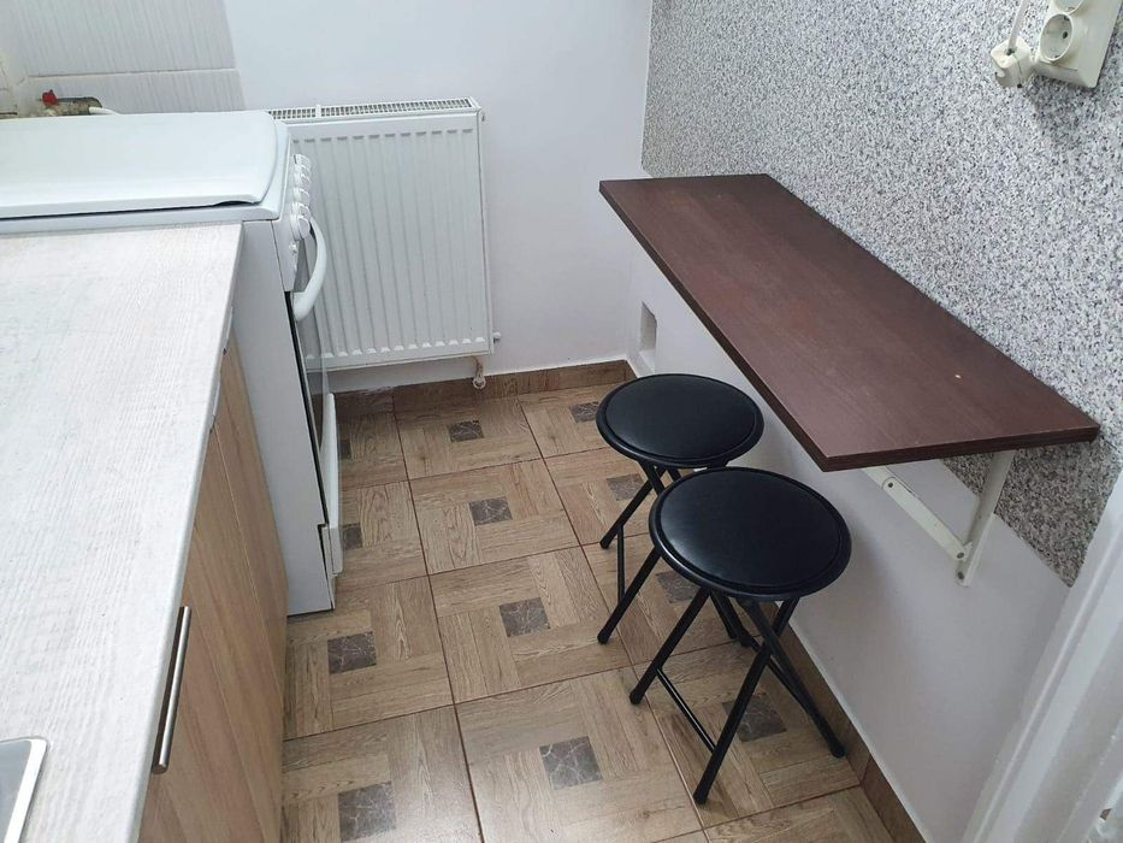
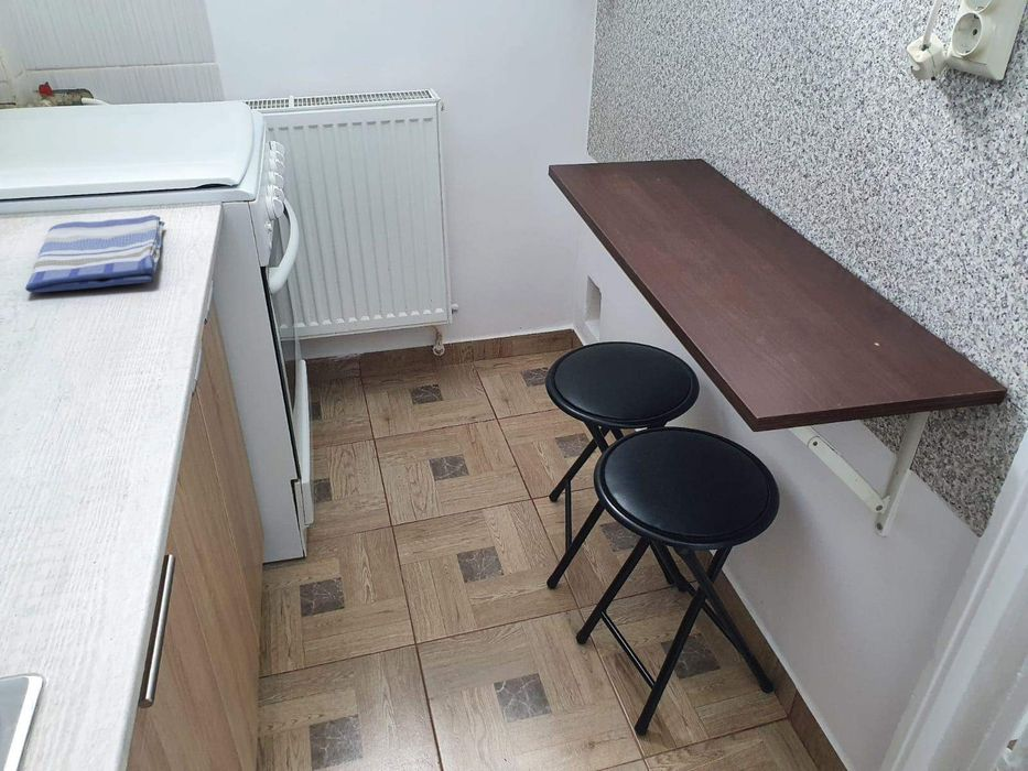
+ dish towel (99, 250)
